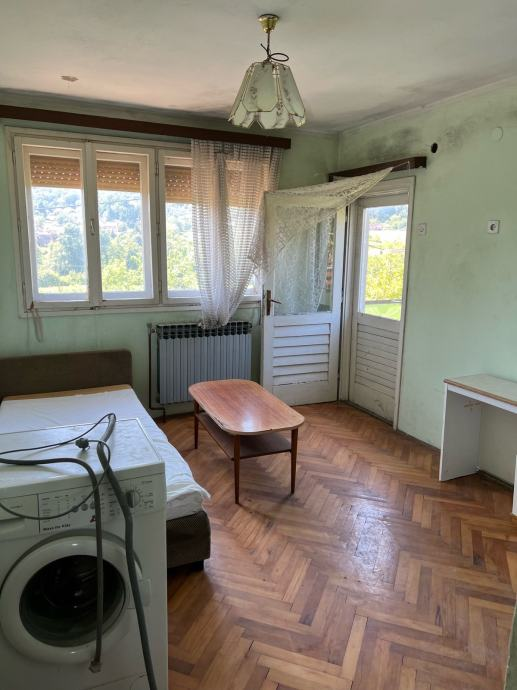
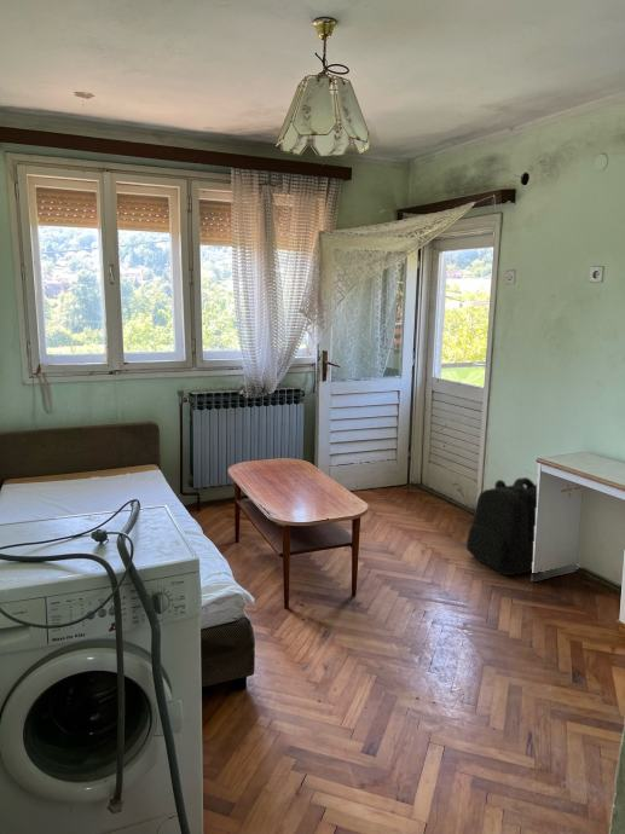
+ backpack (513, 523)
